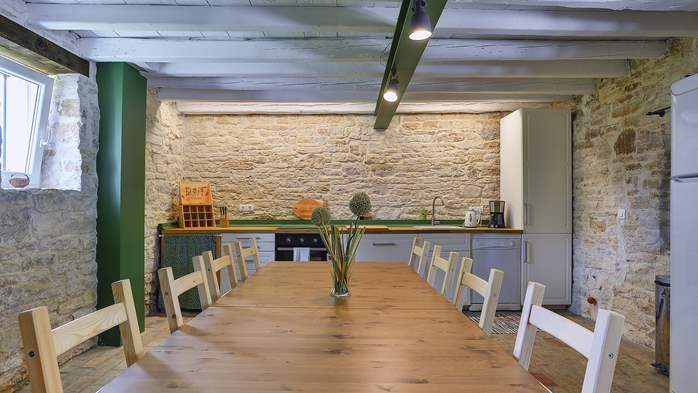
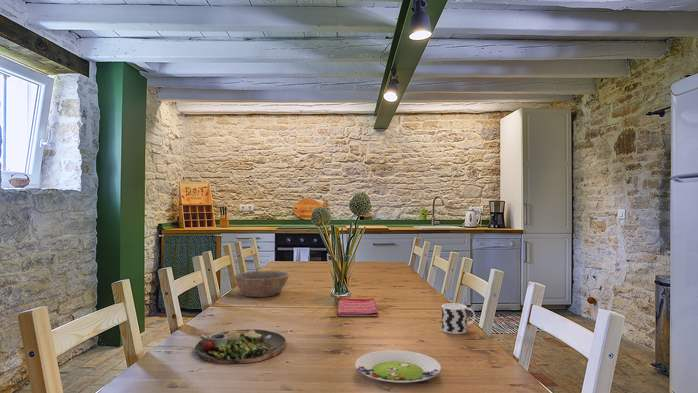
+ dinner plate (241, 338)
+ salad plate (397, 367)
+ cup (458, 318)
+ dish towel (357, 306)
+ bowl (261, 283)
